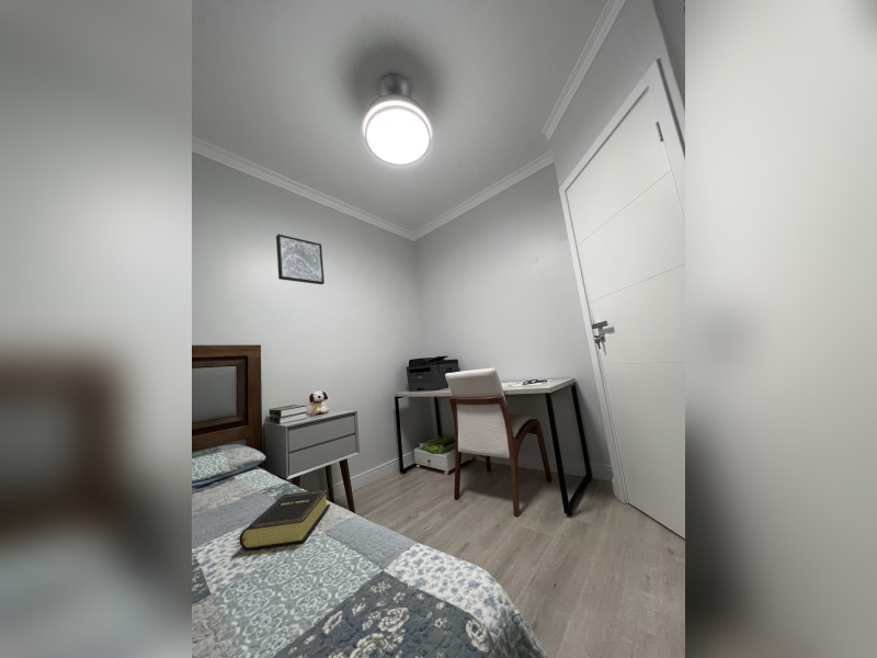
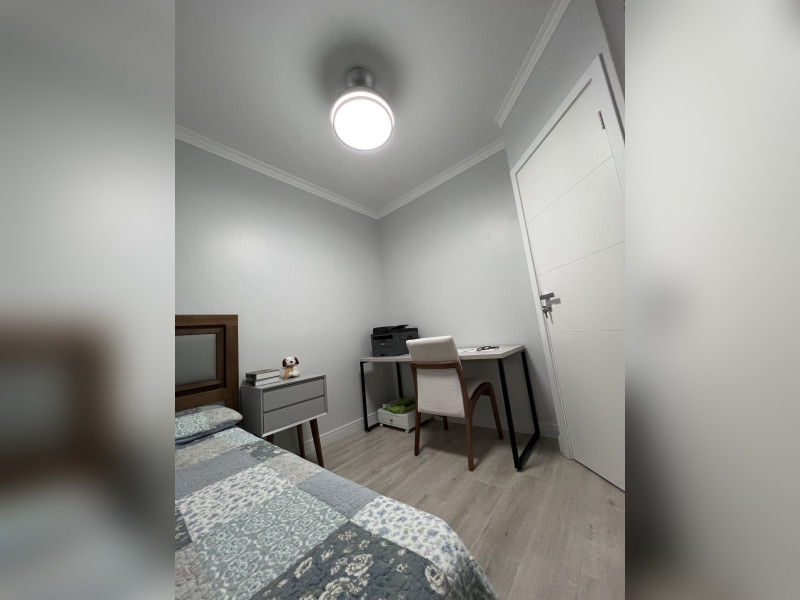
- wall art (300, 260)
- book (288, 517)
